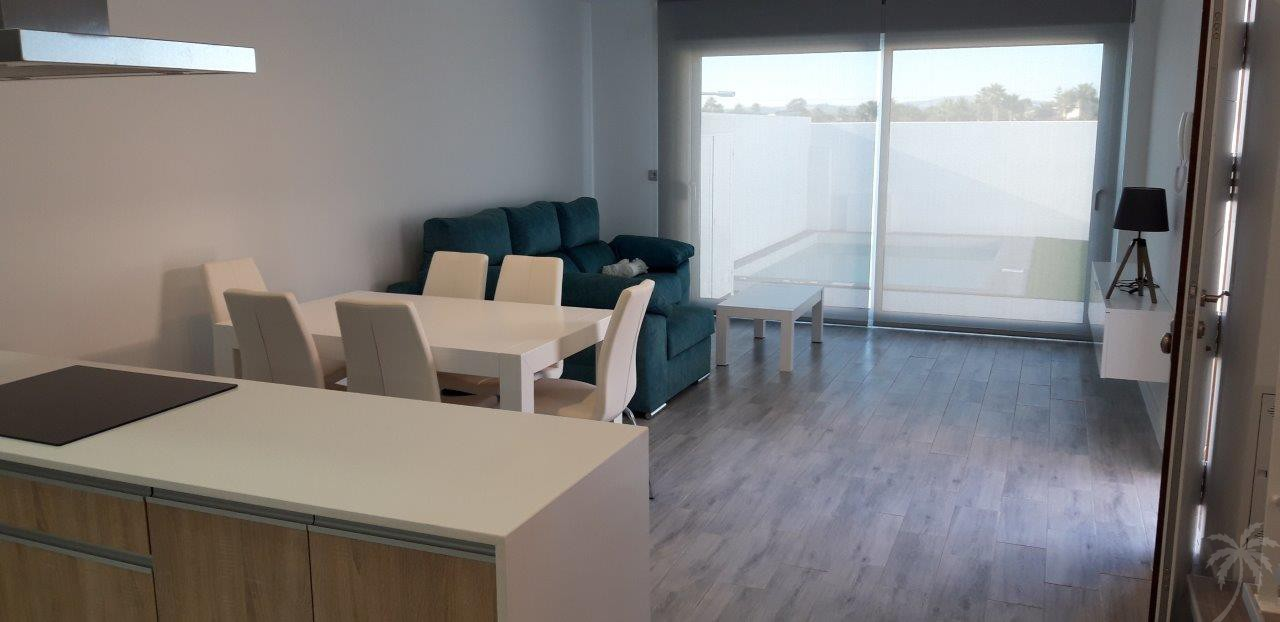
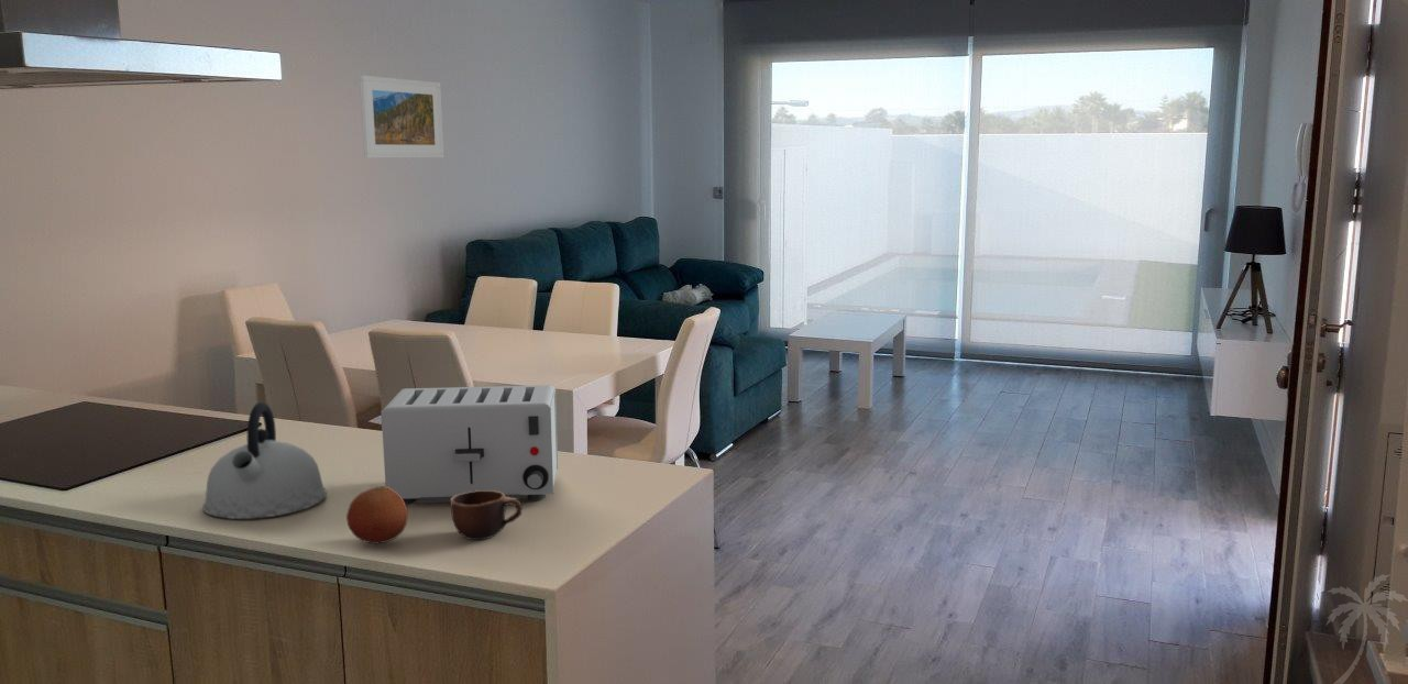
+ fruit (376, 515)
+ mug (484, 514)
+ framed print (404, 119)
+ toaster (473, 444)
+ kettle (260, 453)
